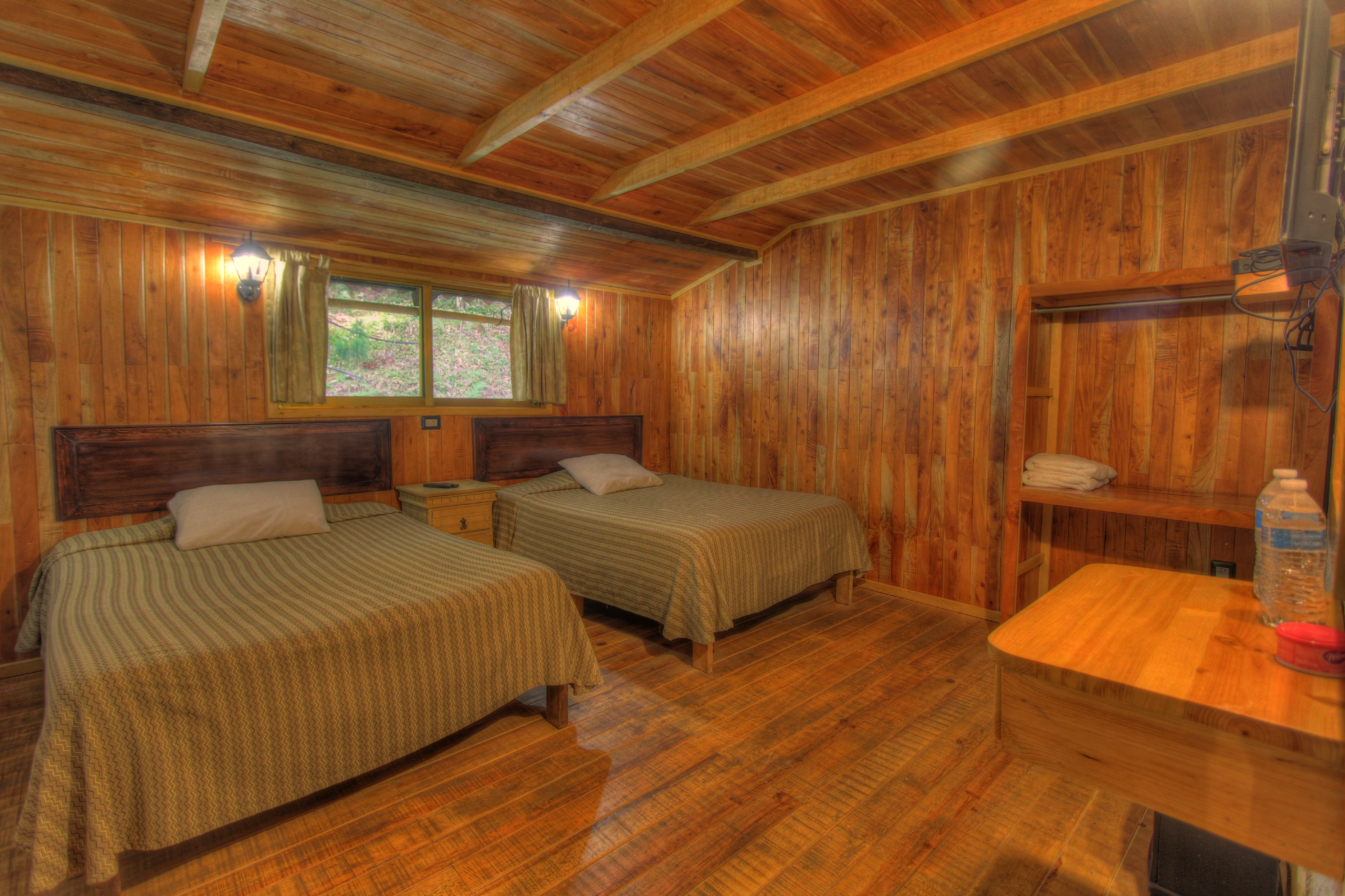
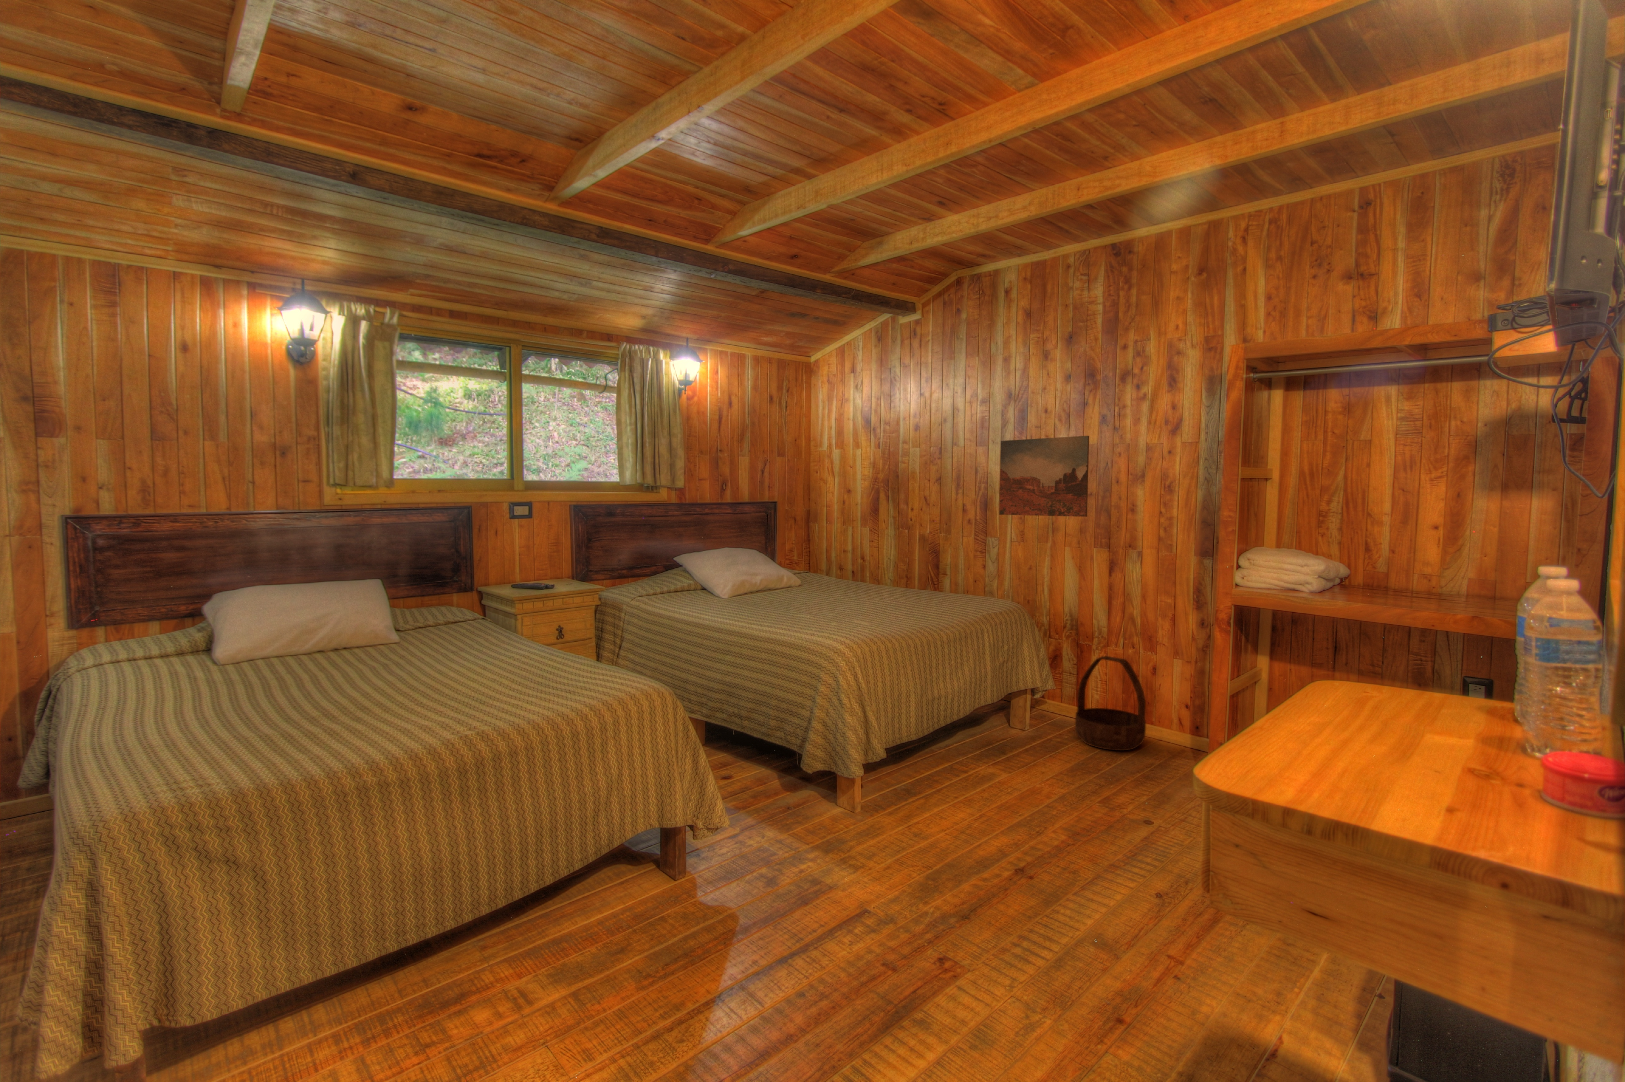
+ basket (1108, 709)
+ wall art (1041, 477)
